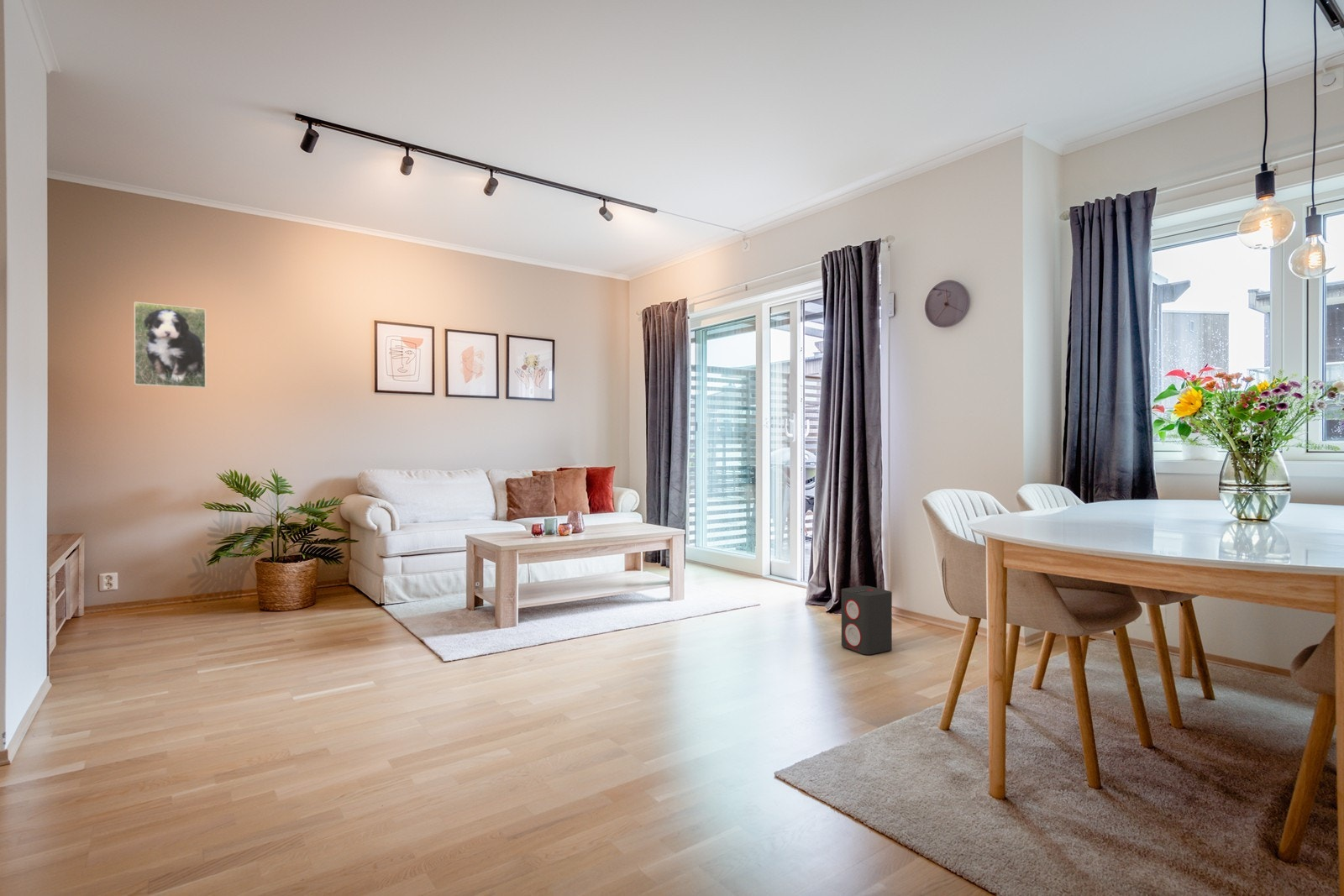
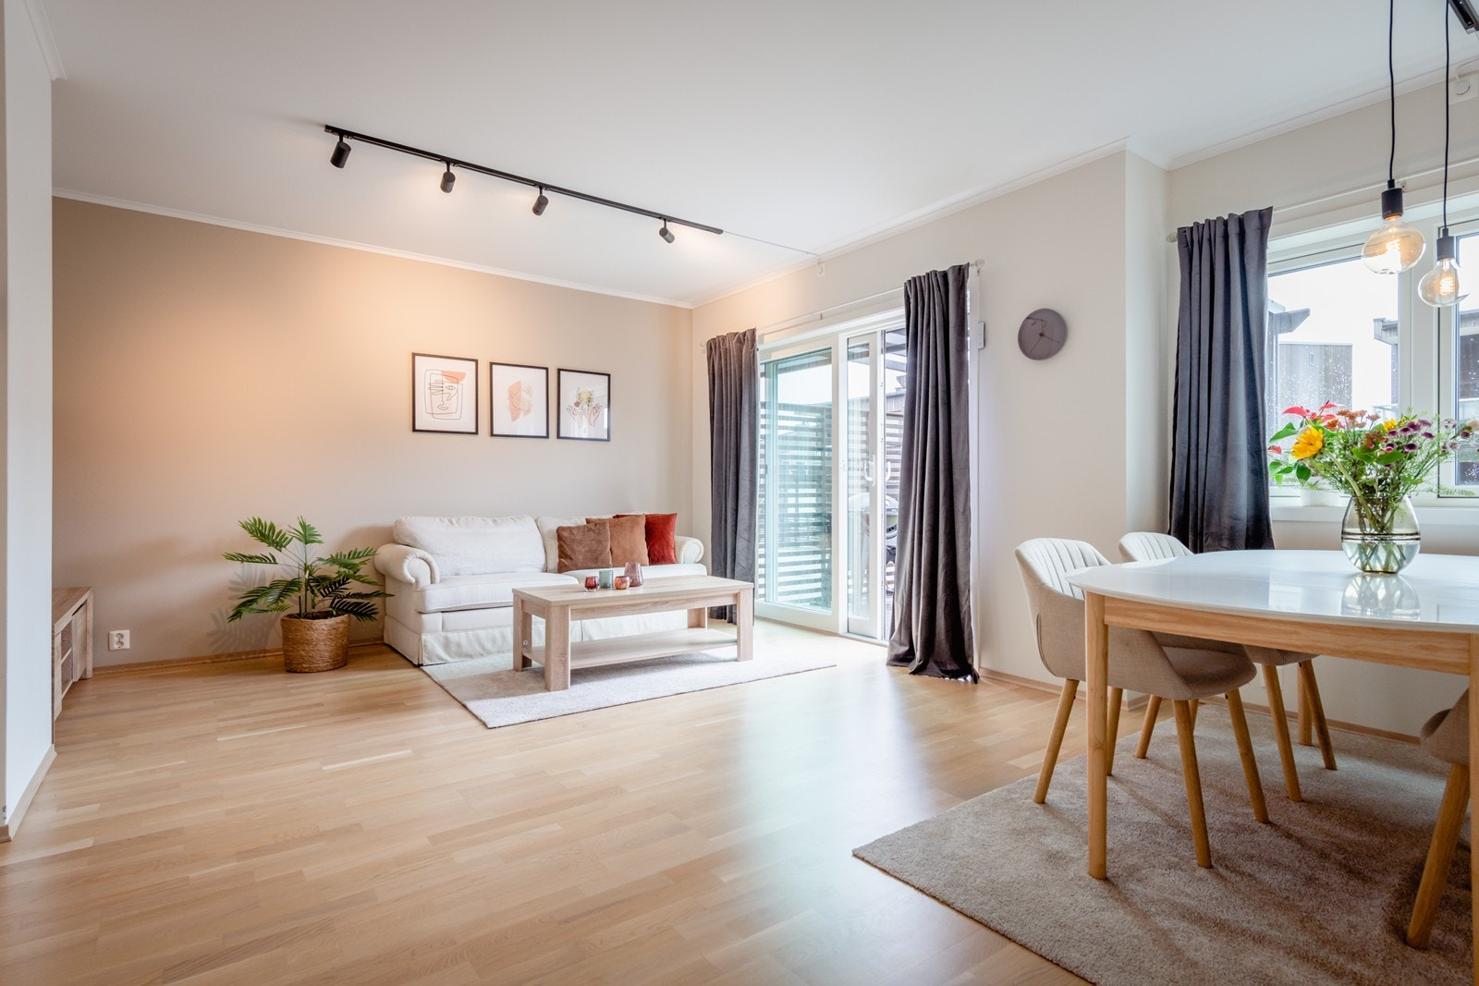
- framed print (171, 346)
- speaker (866, 619)
